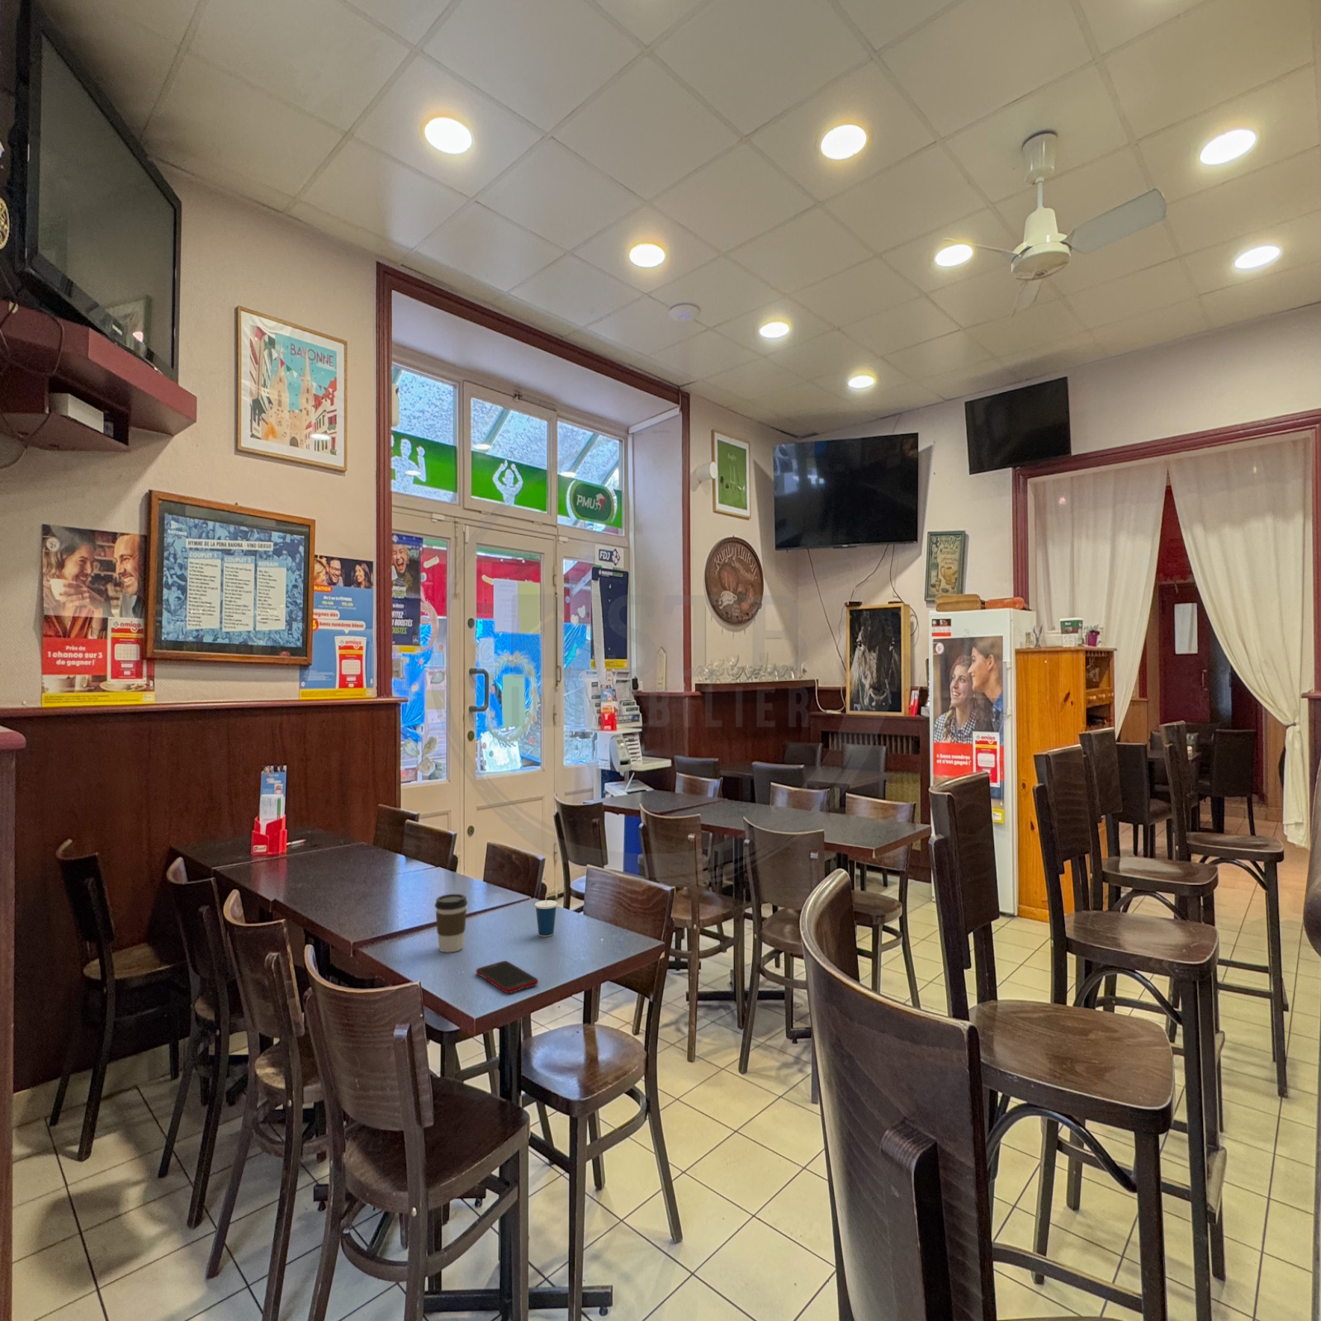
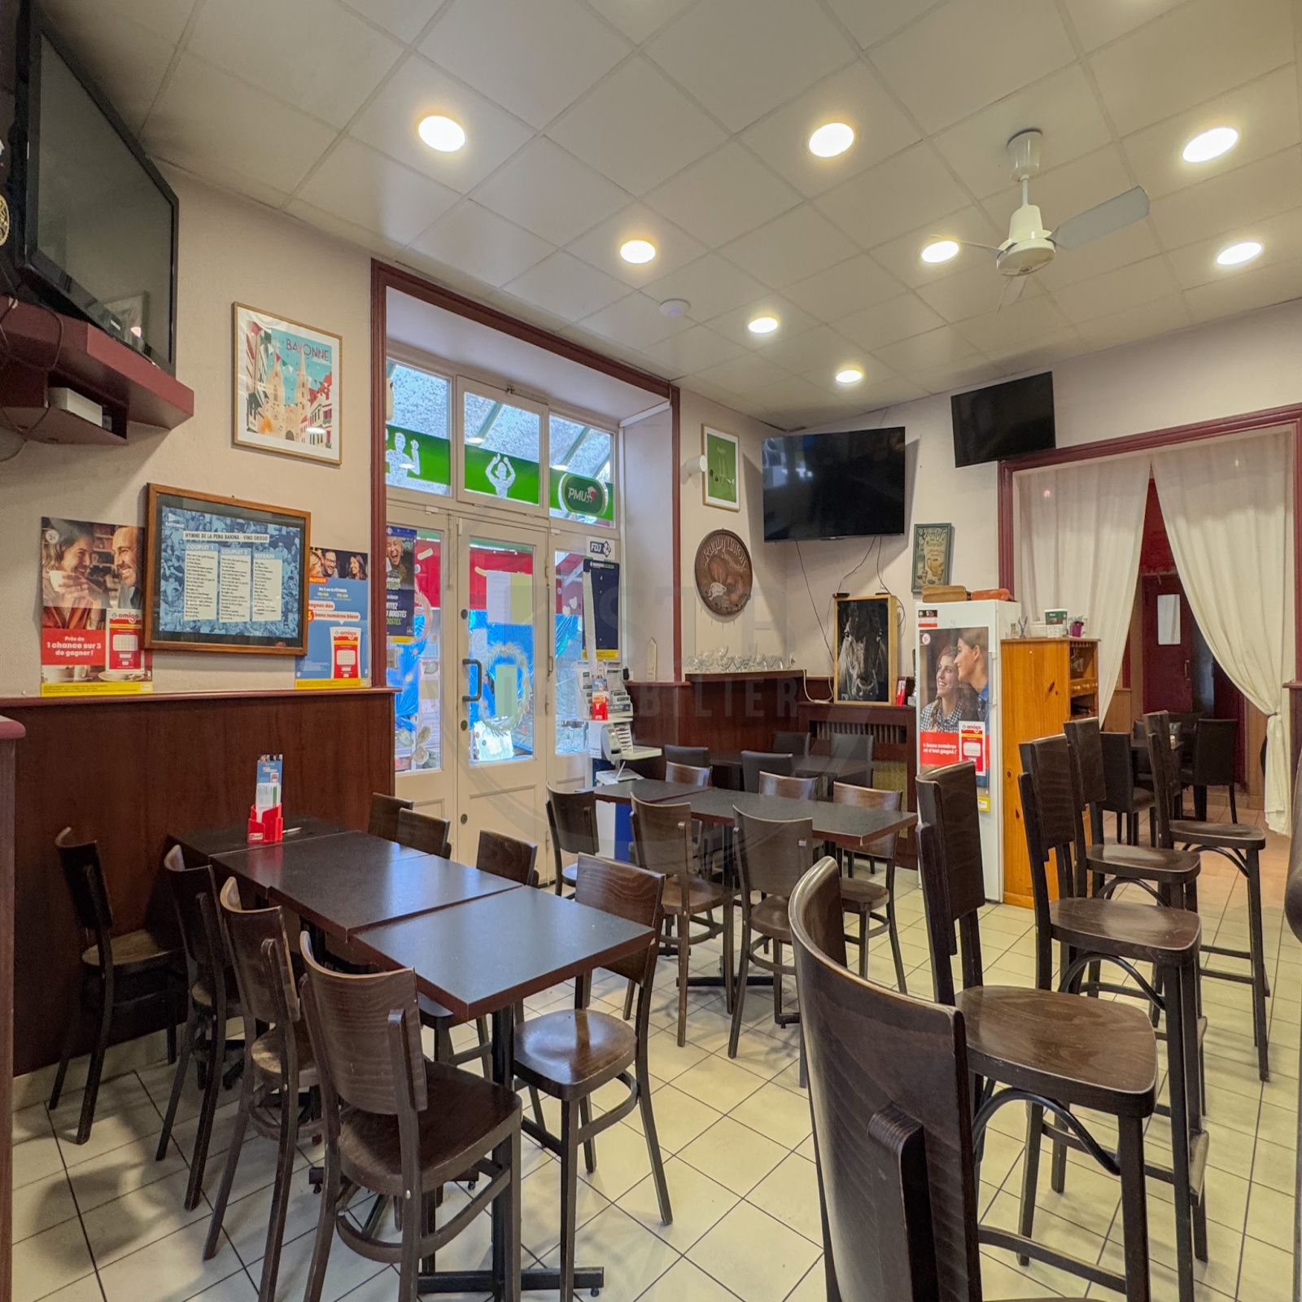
- coffee cup (451, 922)
- cell phone (506, 976)
- cup (546, 910)
